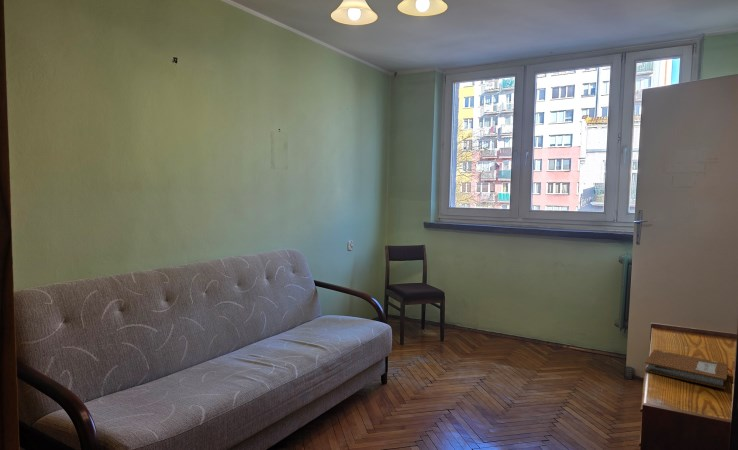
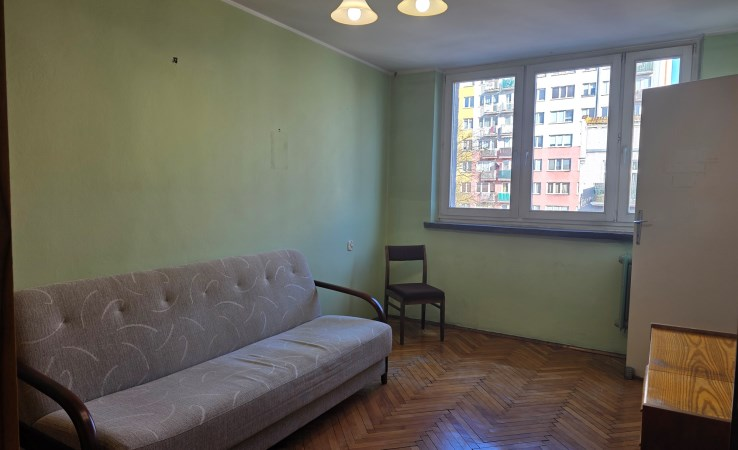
- notebook (688, 367)
